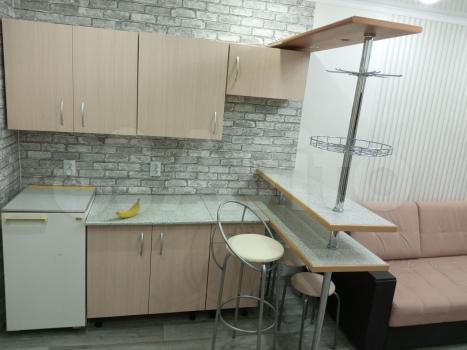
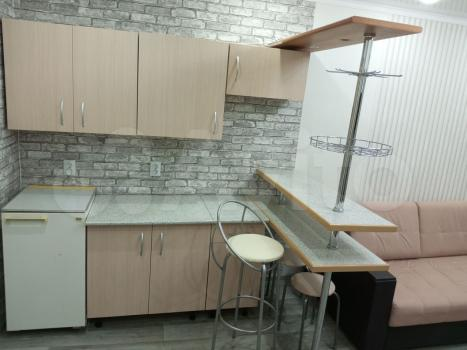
- fruit (128, 210)
